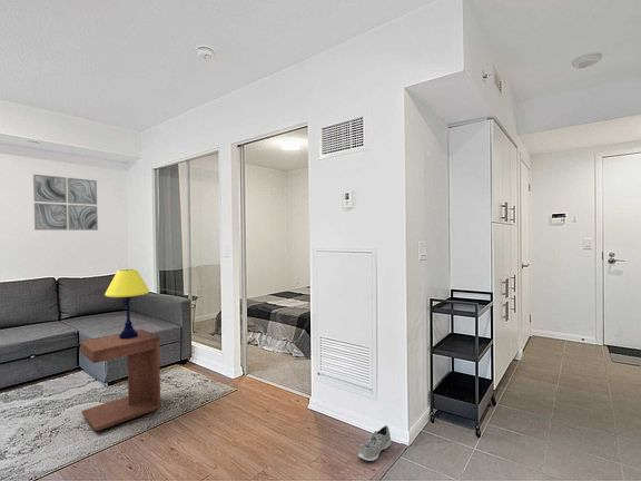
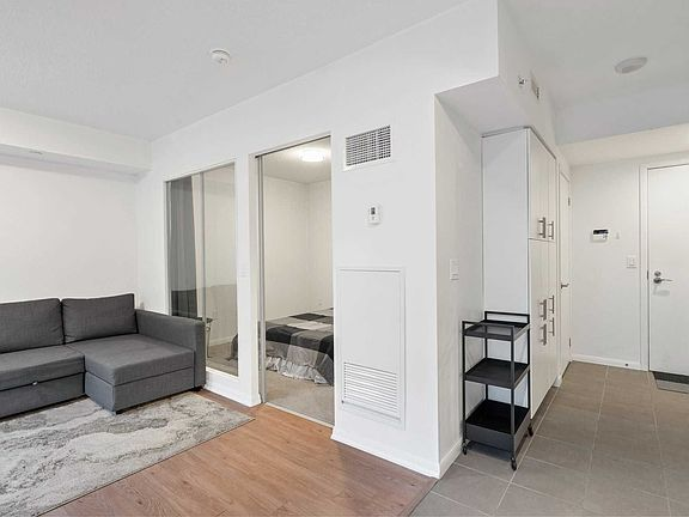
- wall art (68, 203)
- table lamp (128, 303)
- side table (128, 376)
- sneaker (373, 441)
